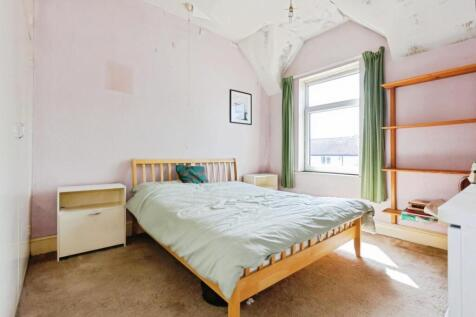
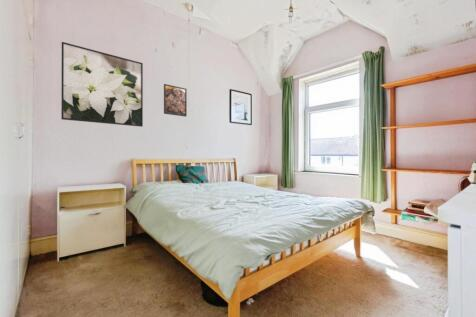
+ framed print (175, 100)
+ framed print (106, 88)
